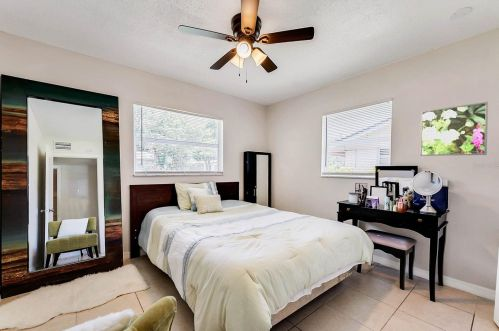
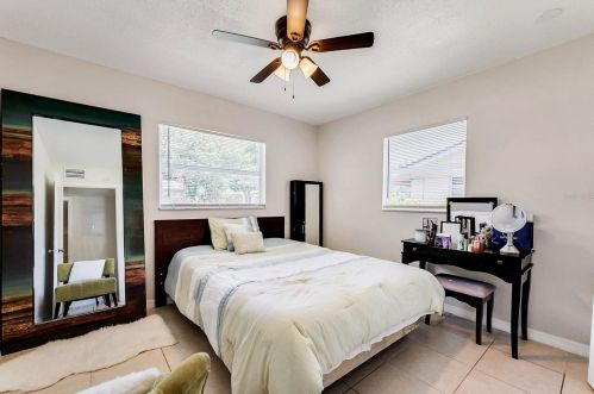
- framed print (451, 131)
